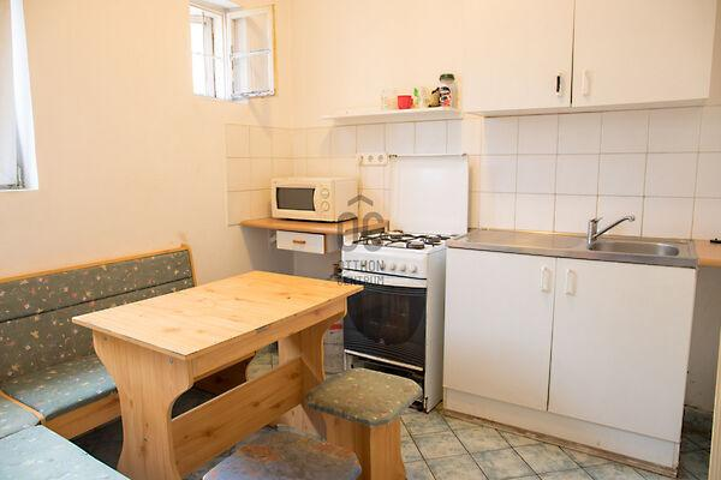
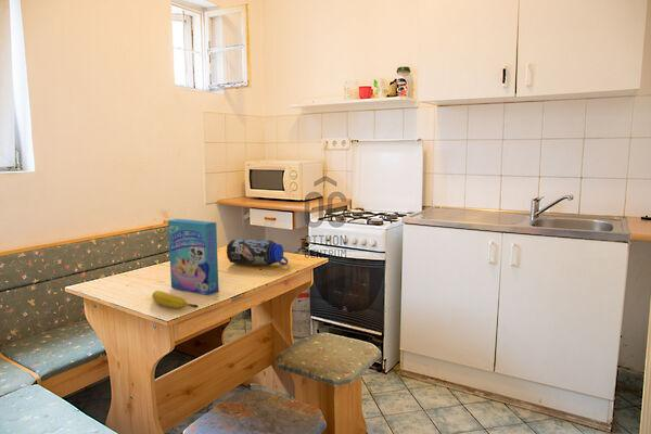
+ fruit (168, 297)
+ water bottle (257, 252)
+ cereal box (193, 255)
